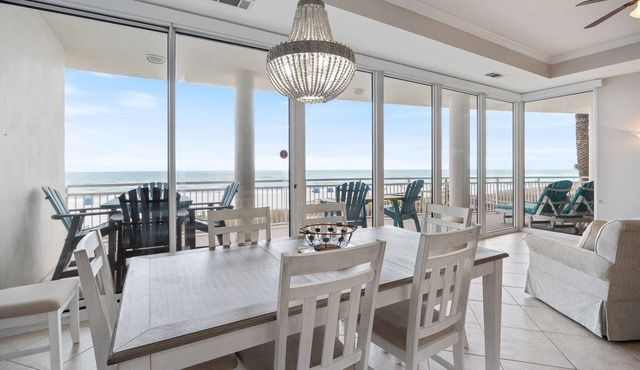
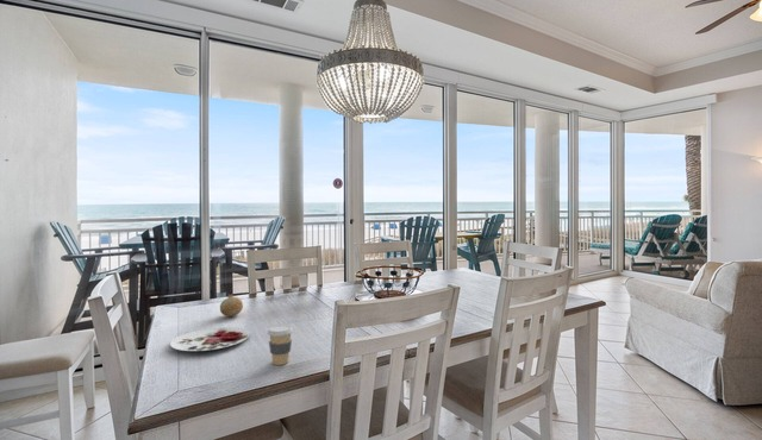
+ plate (211, 337)
+ fruit (231, 304)
+ coffee cup (280, 345)
